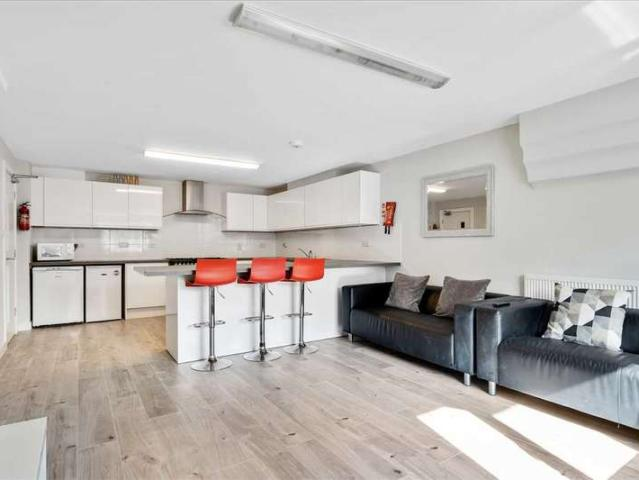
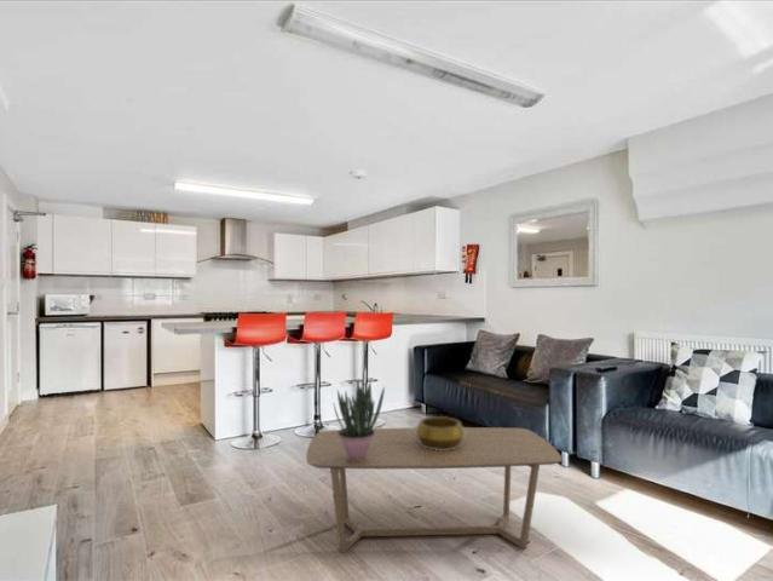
+ decorative bowl (439, 432)
+ coffee table (429, 467)
+ potted plant (358, 418)
